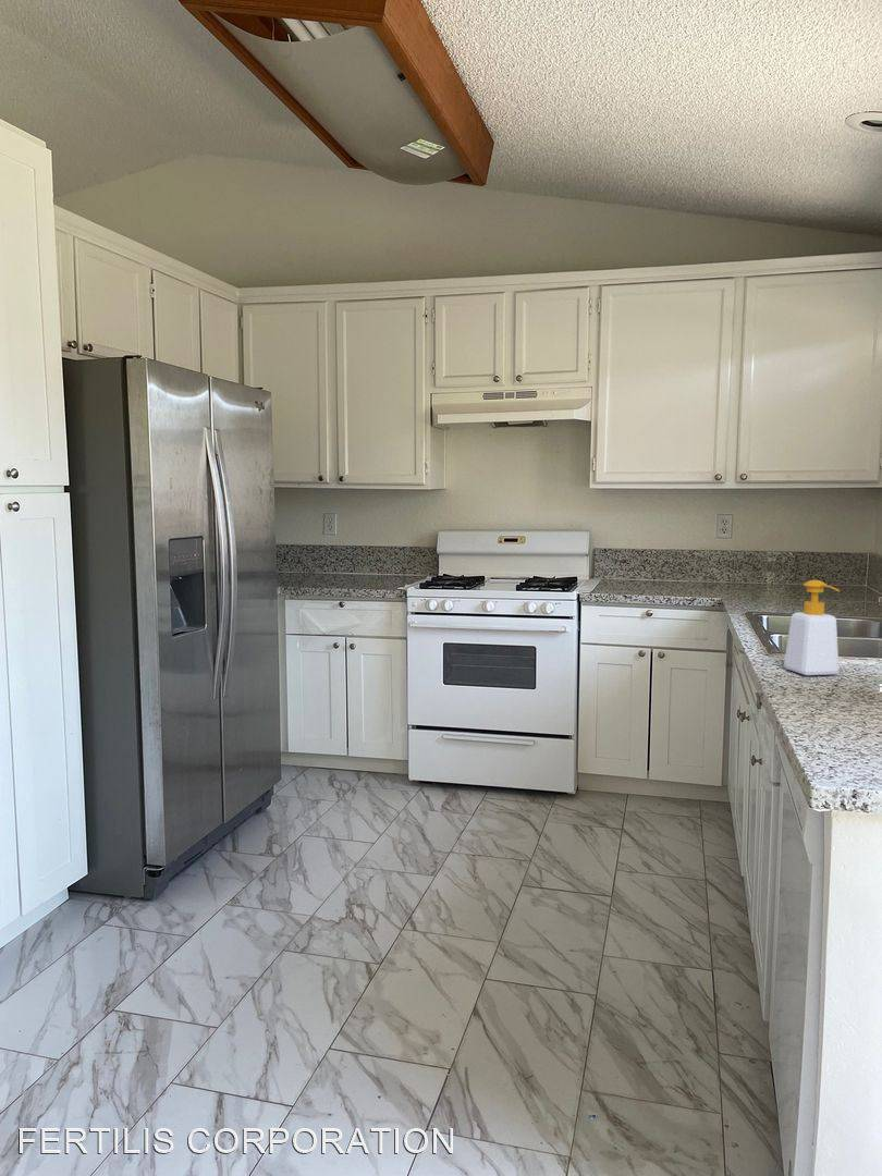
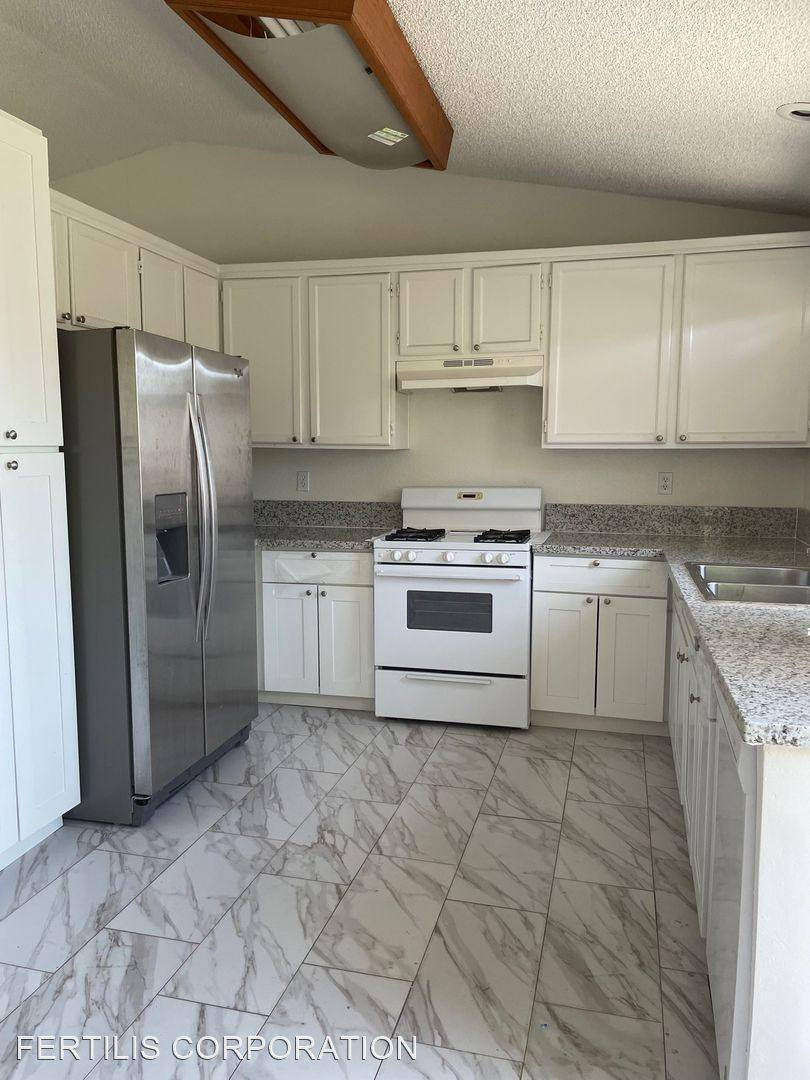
- soap bottle (818, 627)
